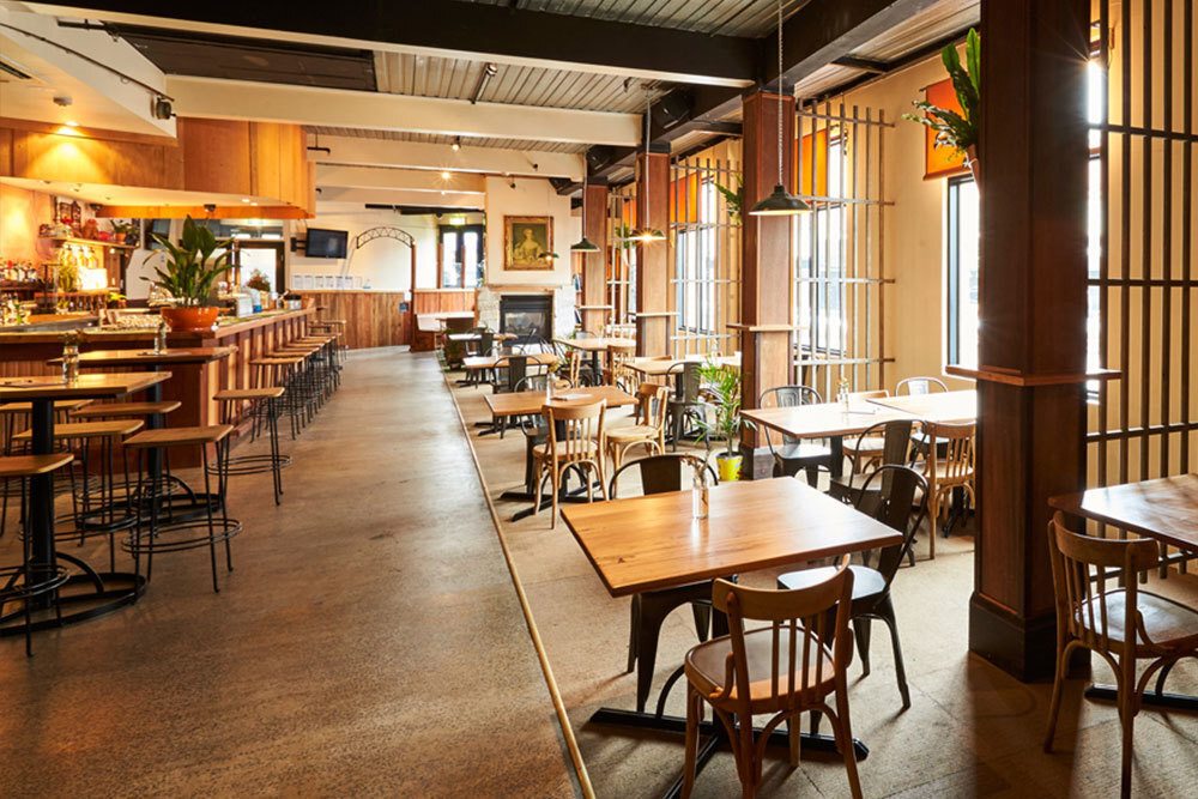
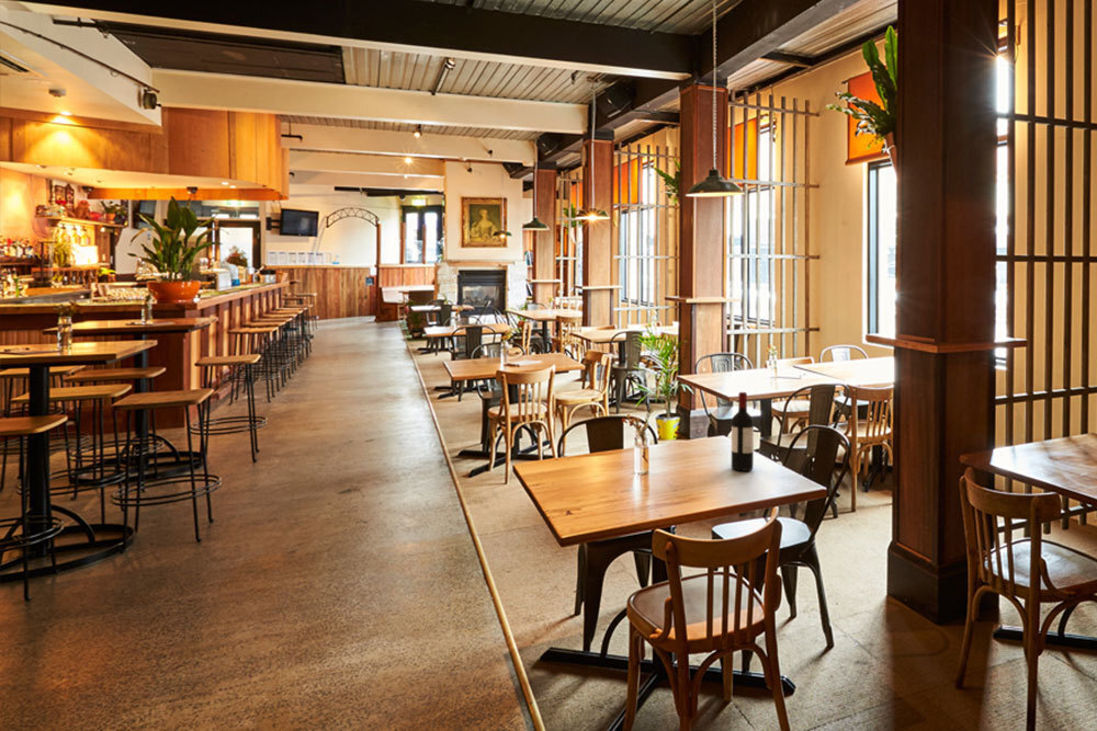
+ wine bottle (742, 431)
